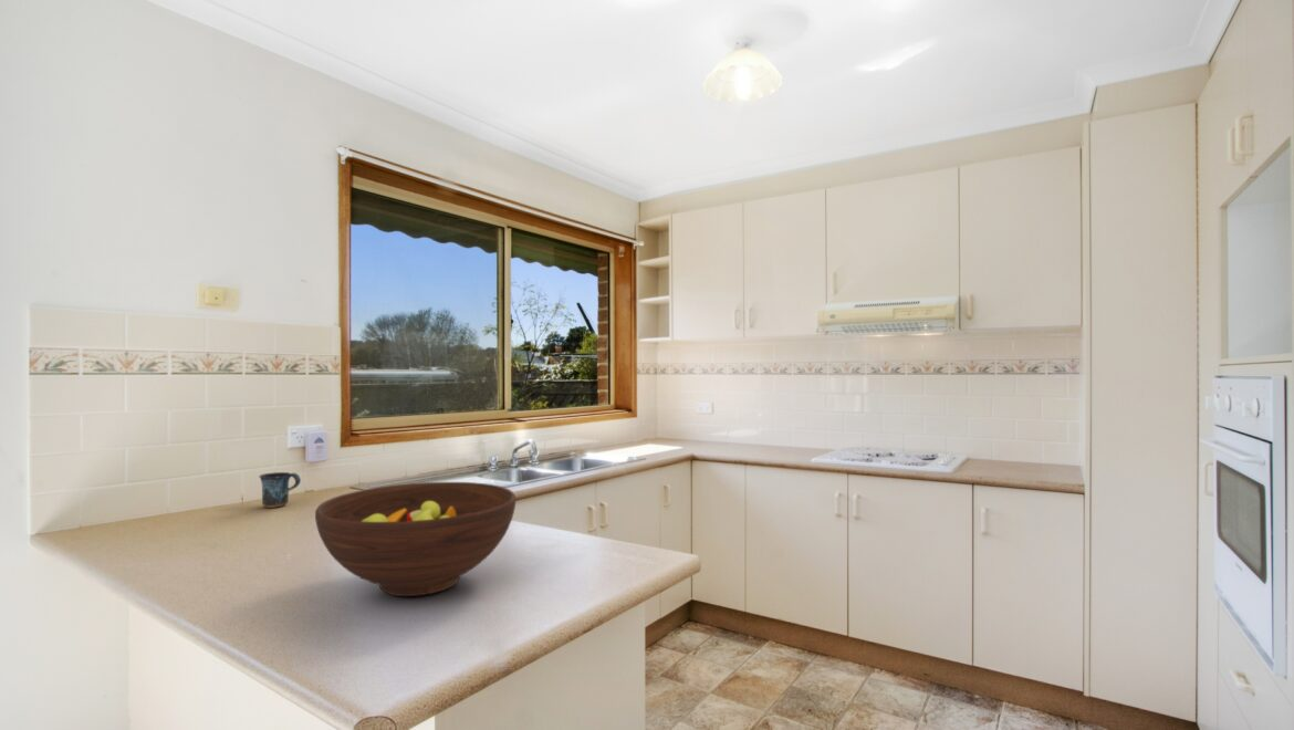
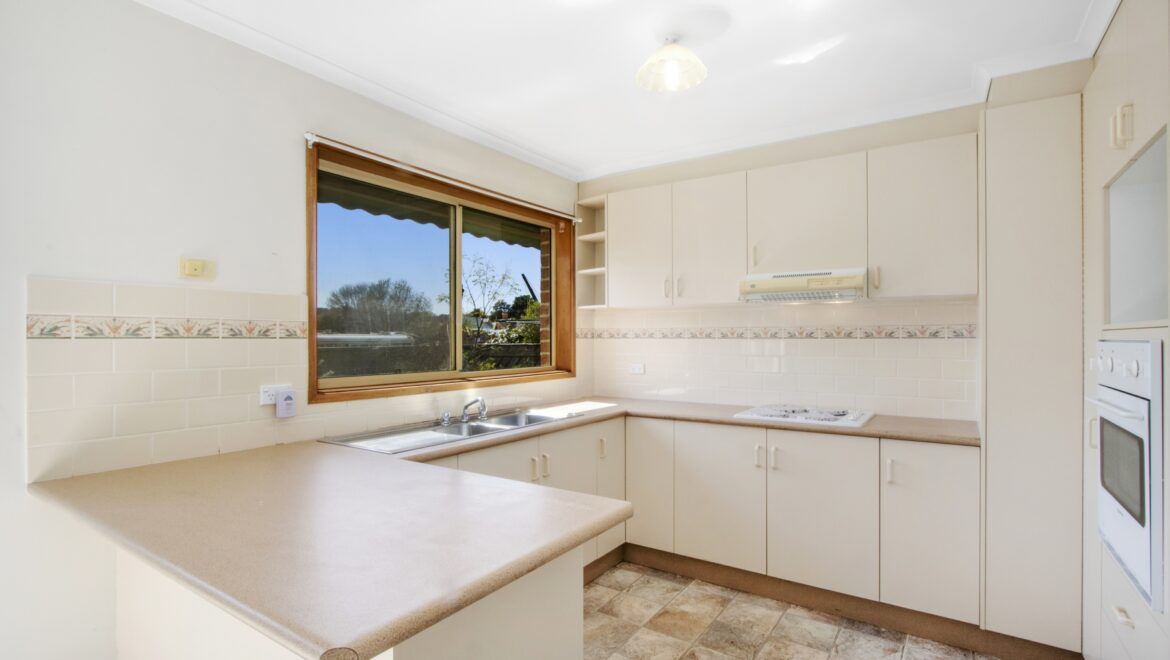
- fruit bowl (420, 542)
- mug (278, 489)
